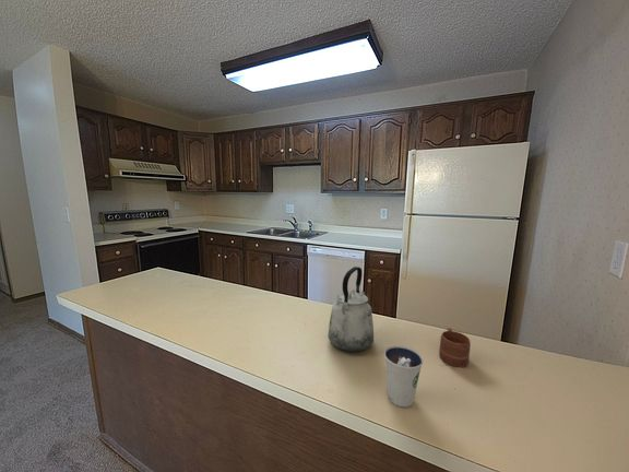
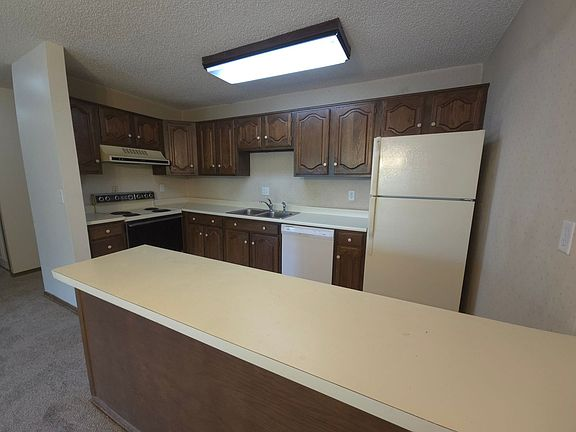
- dixie cup (401, 377)
- kettle (354, 304)
- mug (453, 344)
